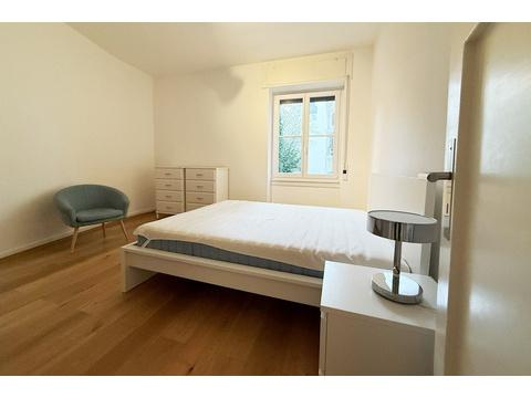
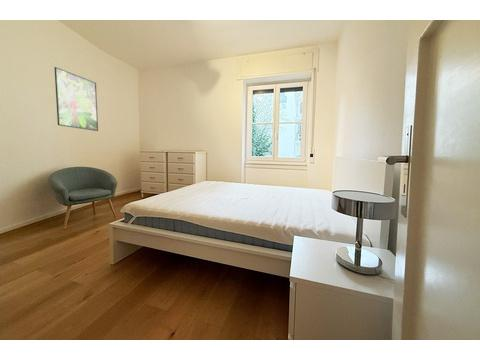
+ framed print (78, 102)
